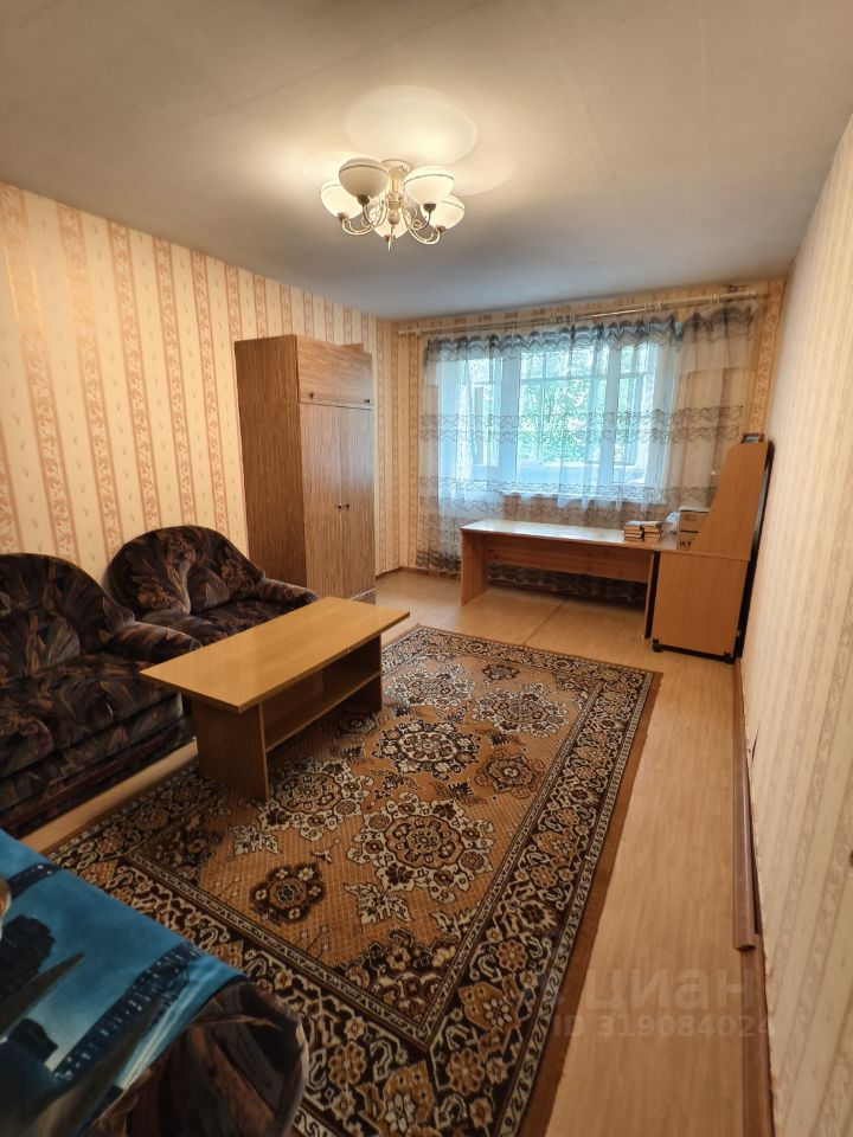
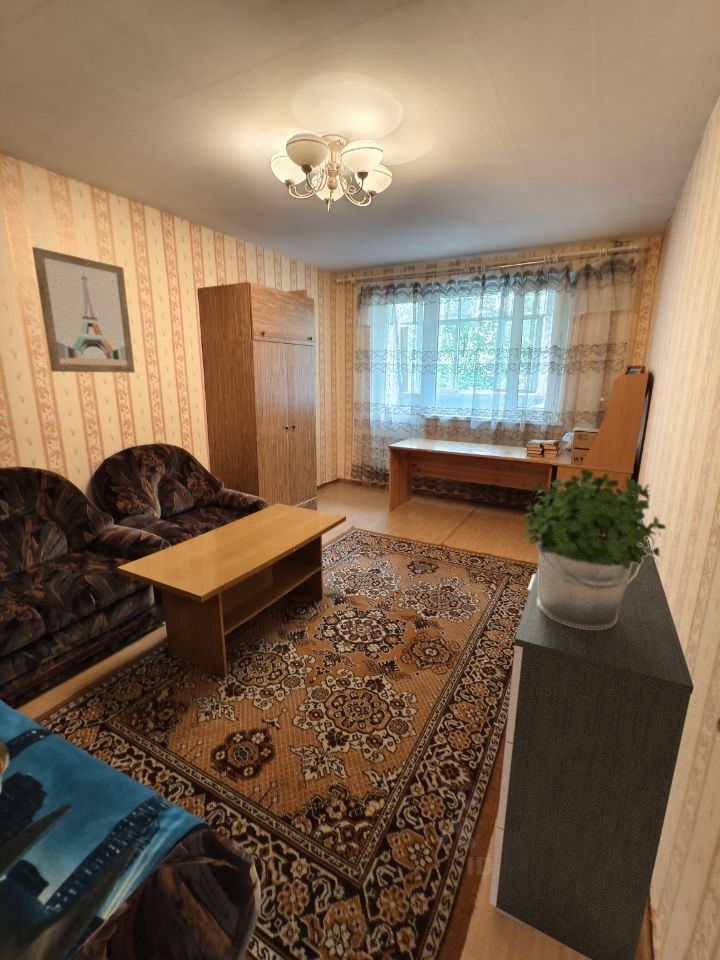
+ wall art (89, 316)
+ dresser (581, 637)
+ potted plant (592, 544)
